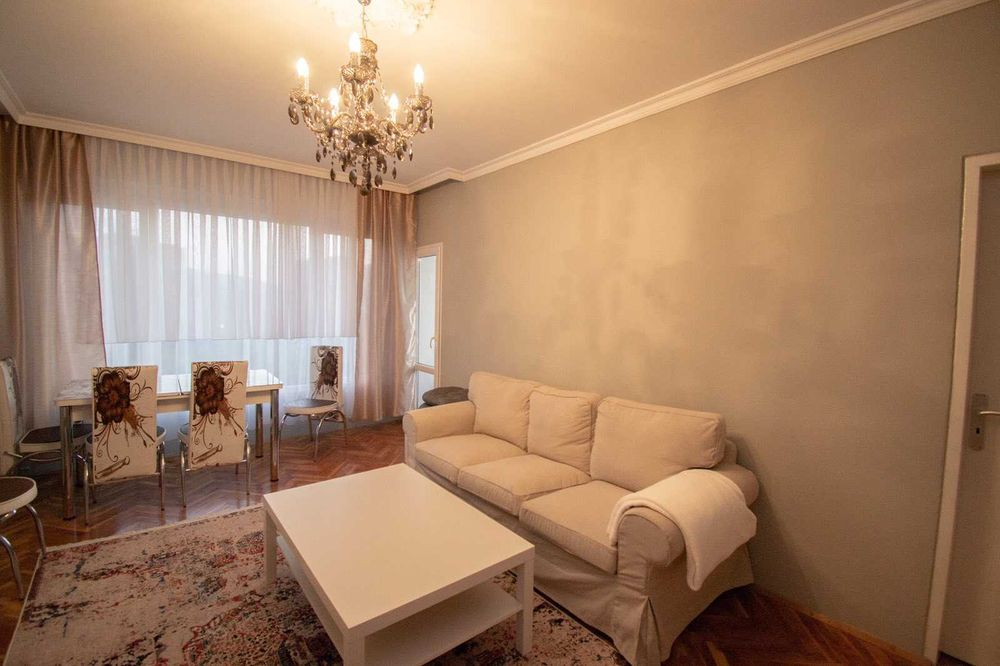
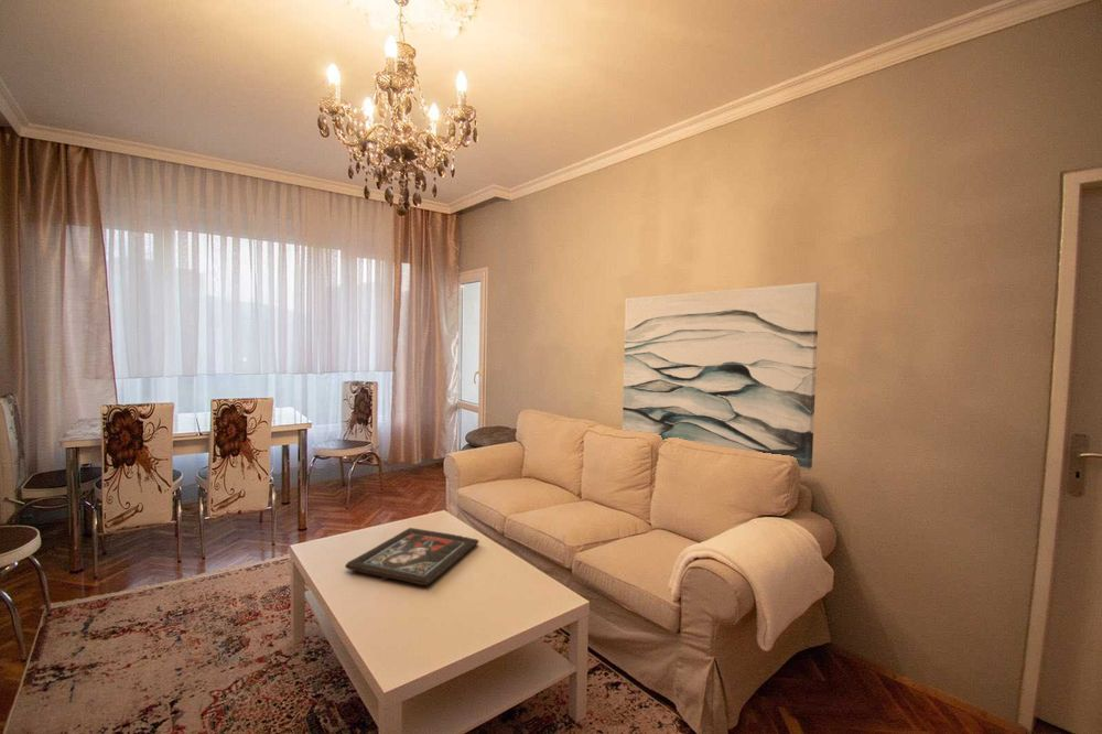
+ wall art (704, 370)
+ religious icon (415, 553)
